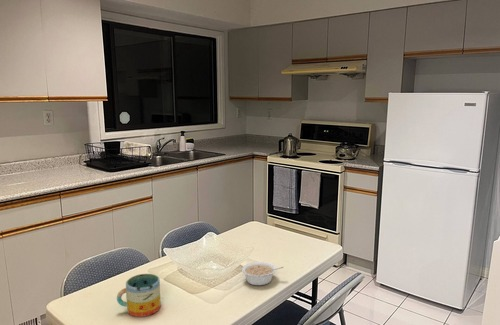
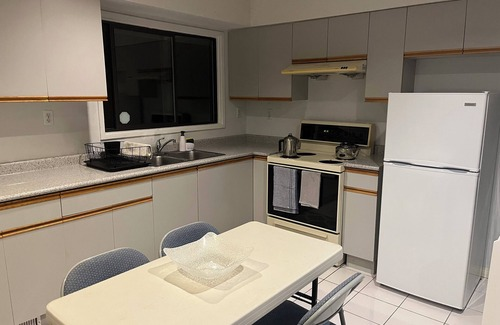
- legume (260, 273)
- mug (138, 295)
